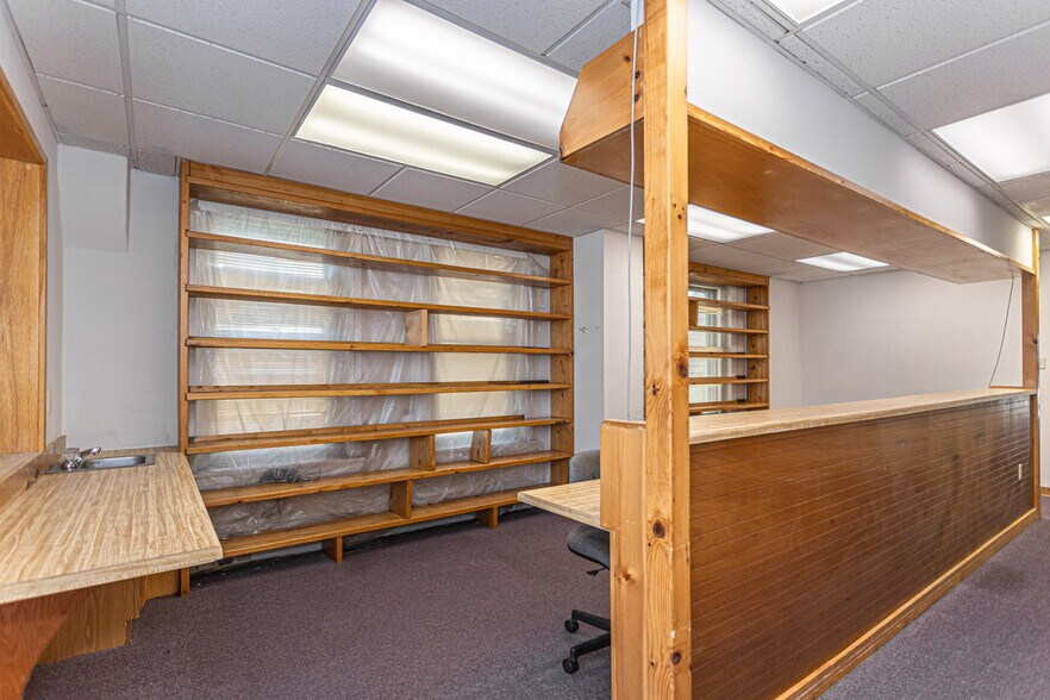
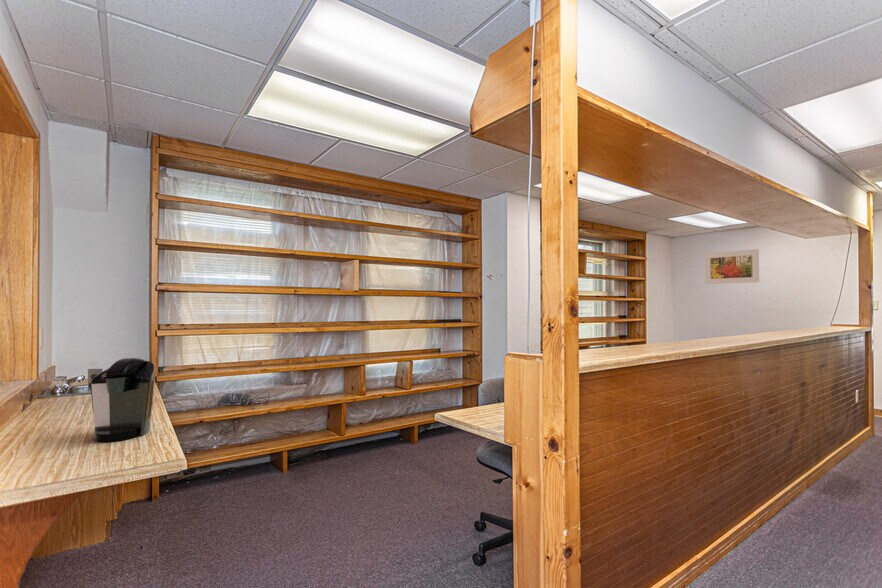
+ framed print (730, 267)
+ coffee maker (110, 396)
